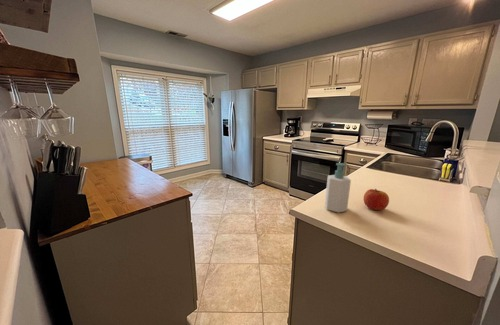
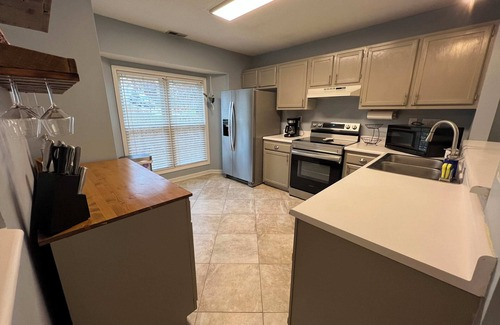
- fruit (376, 198)
- soap bottle (337, 186)
